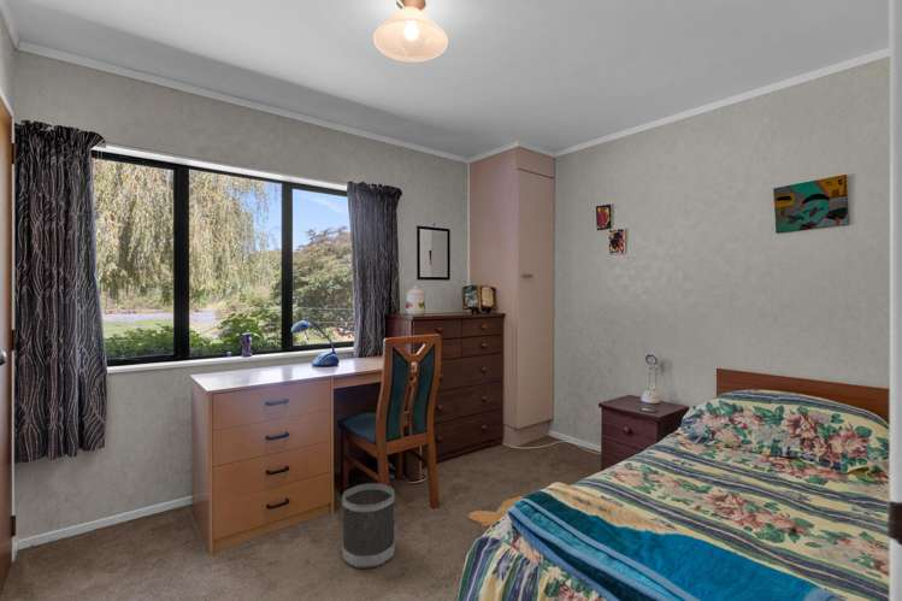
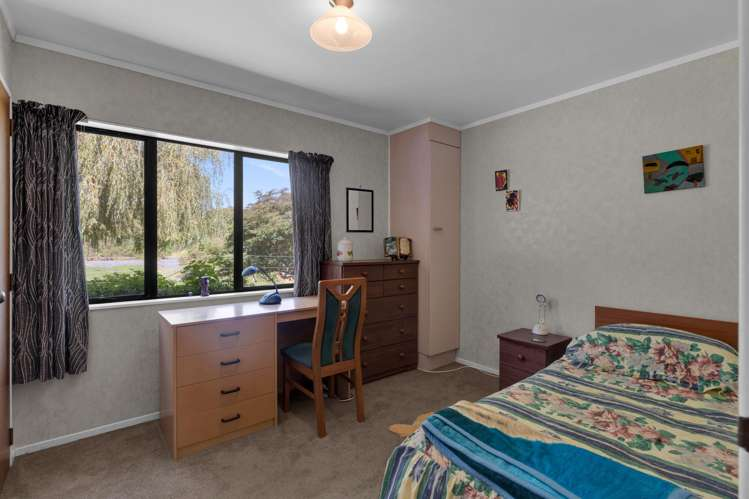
- wastebasket (369, 523)
